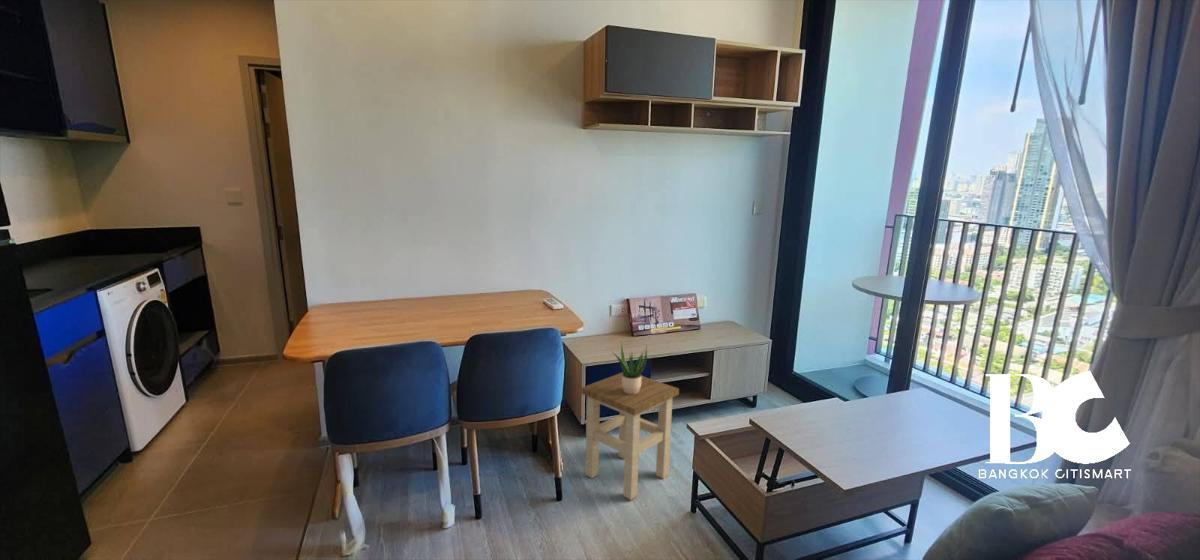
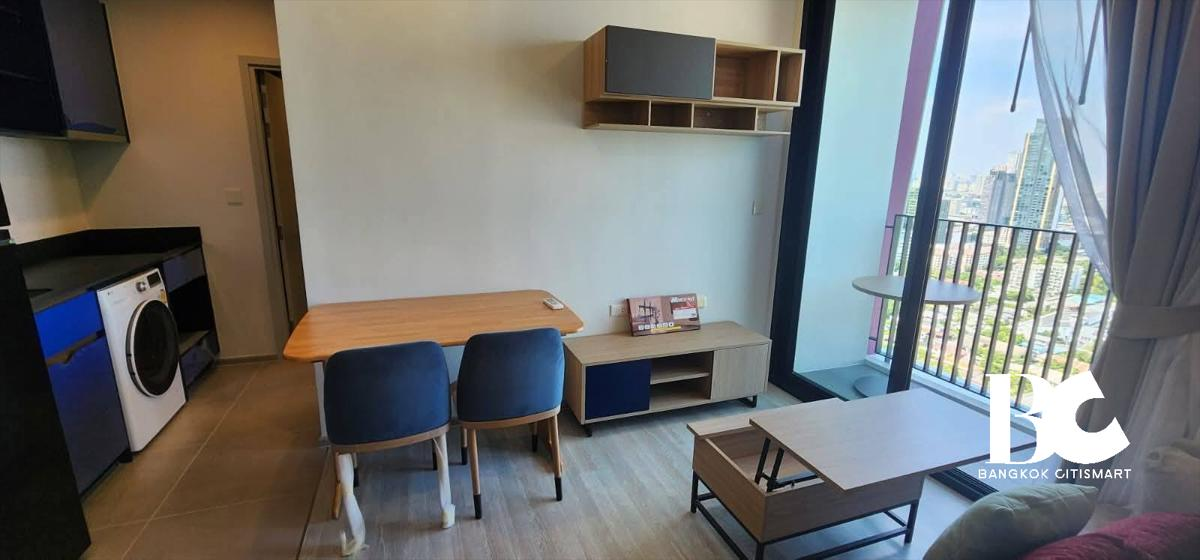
- potted plant (632, 366)
- stool (628, 432)
